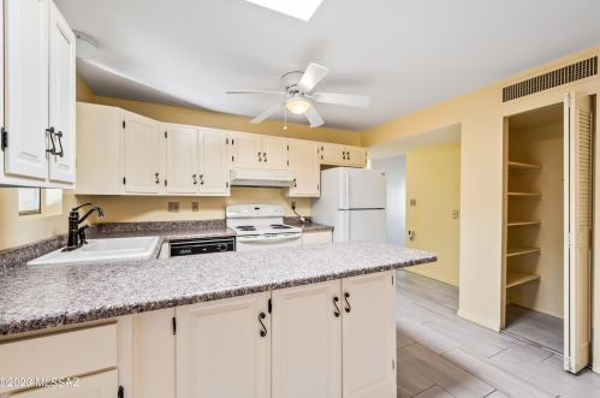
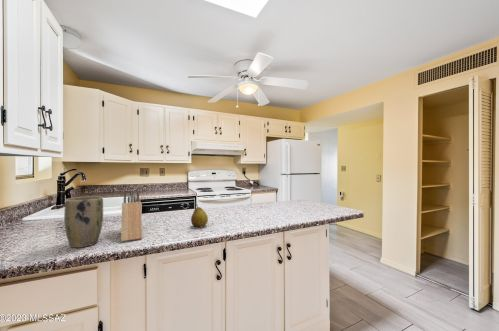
+ plant pot (84, 221)
+ fruit (199, 215)
+ knife block (131, 213)
